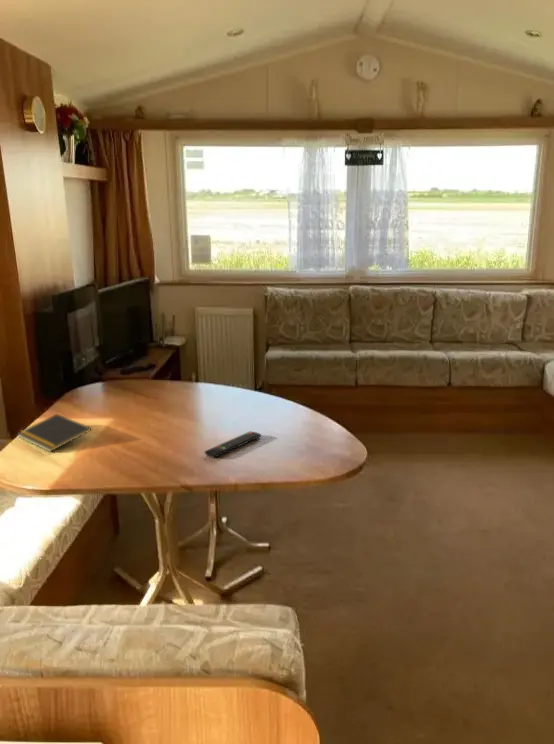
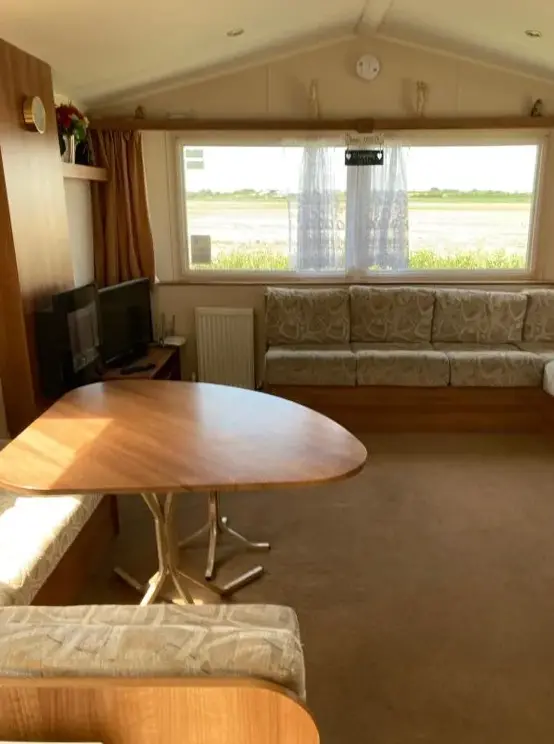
- notepad (53, 431)
- remote control (234, 444)
